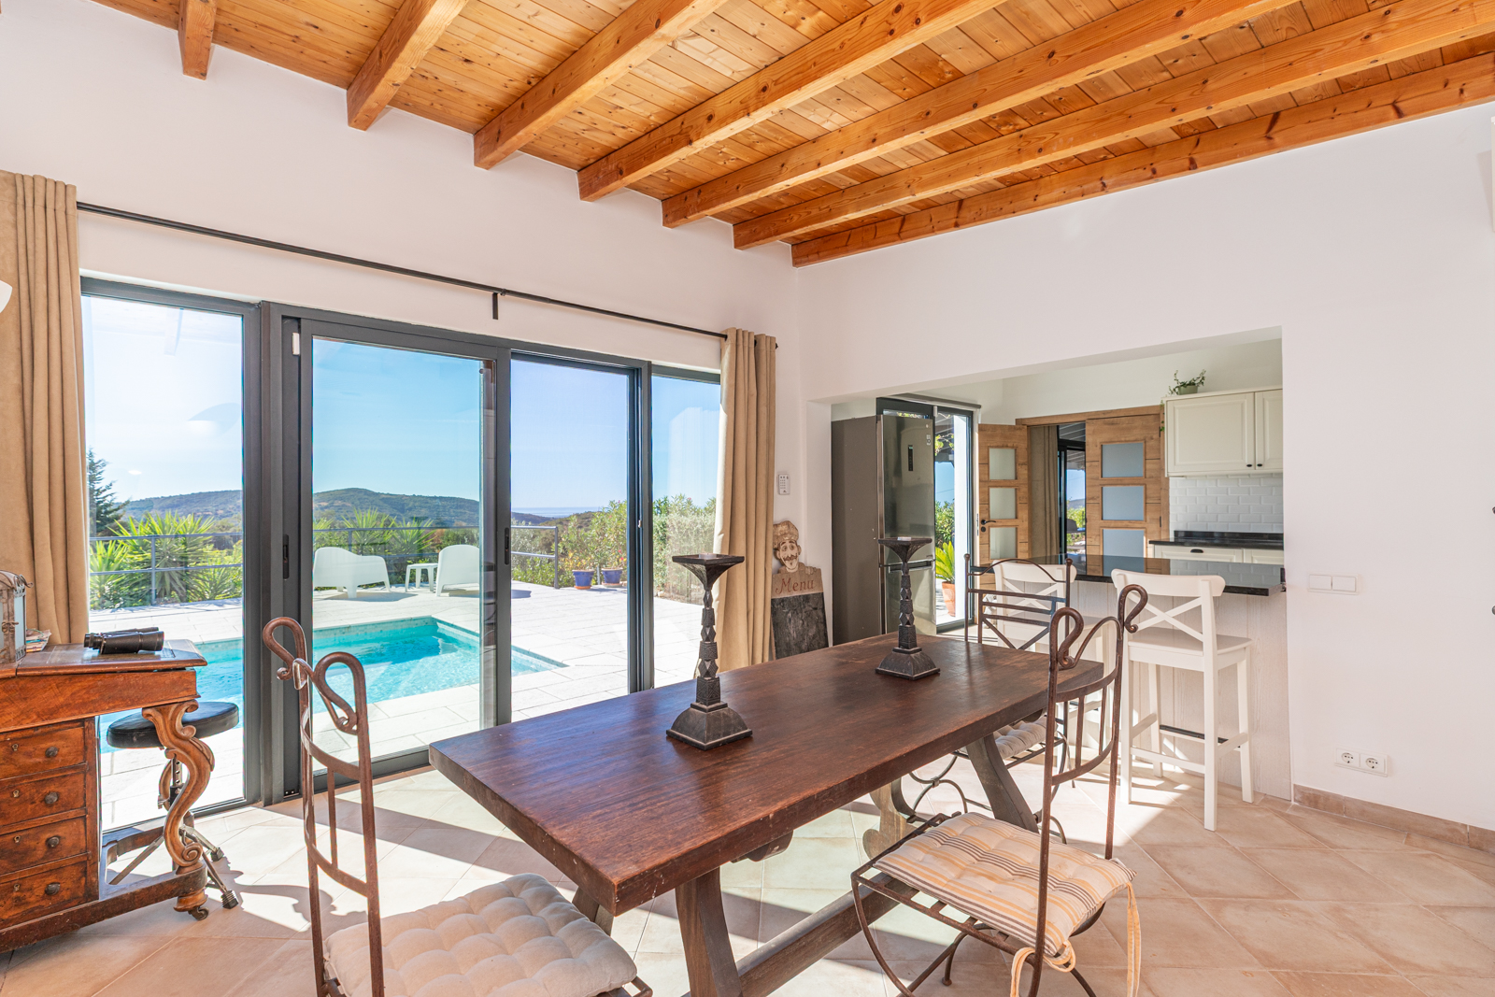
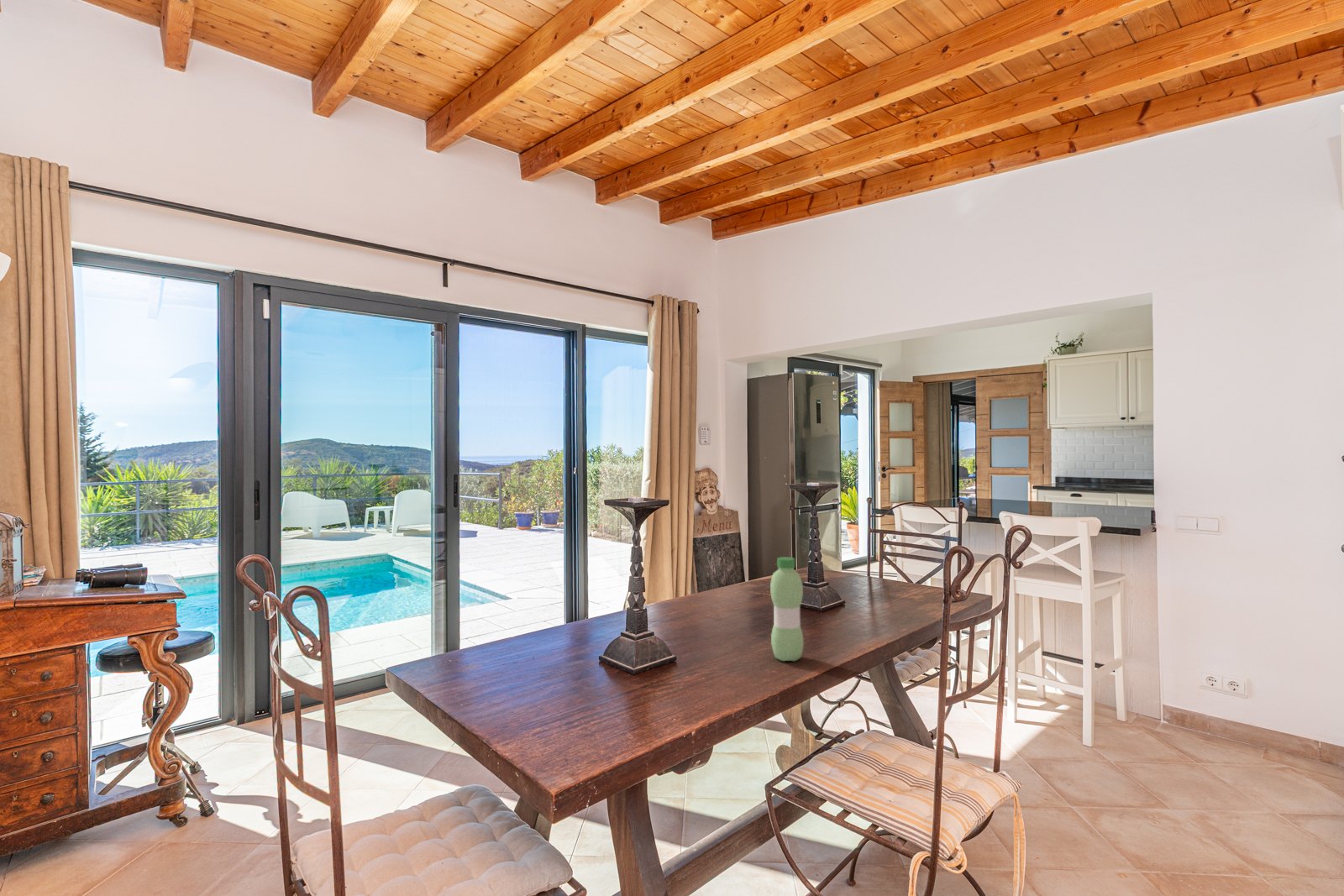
+ water bottle (786, 608)
